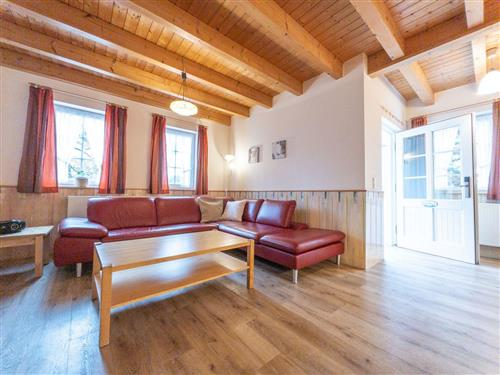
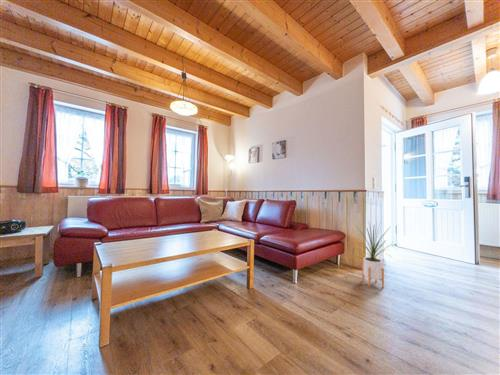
+ house plant (372, 251)
